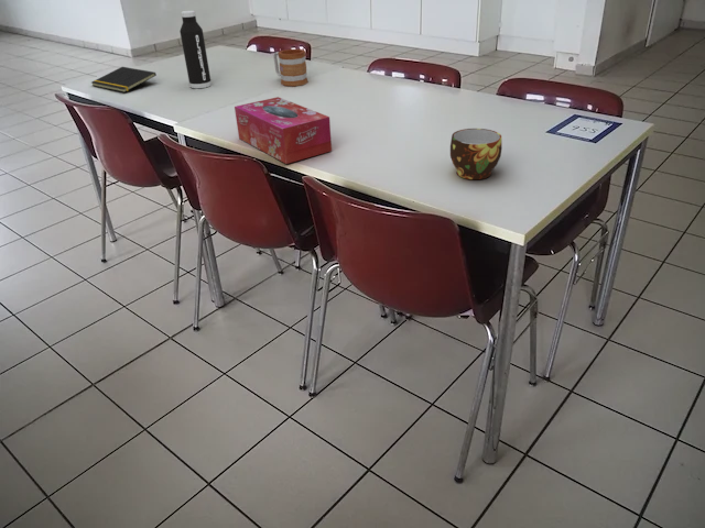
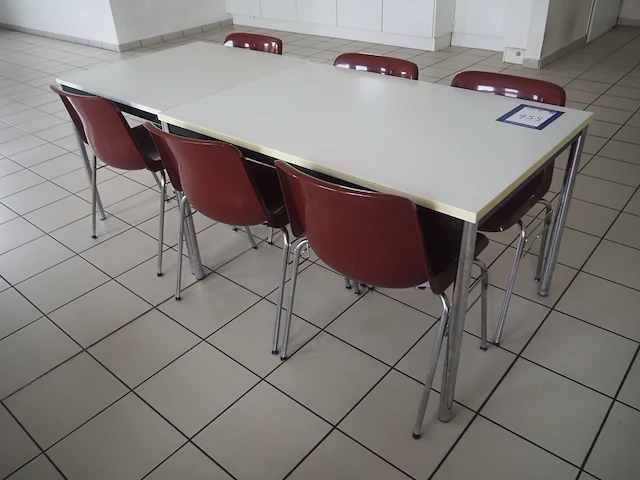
- water bottle (194, 50)
- mug (289, 66)
- tissue box (281, 128)
- cup (471, 154)
- notepad (123, 78)
